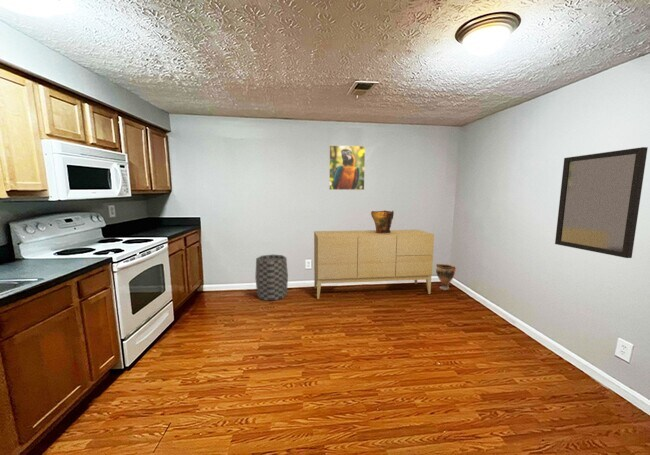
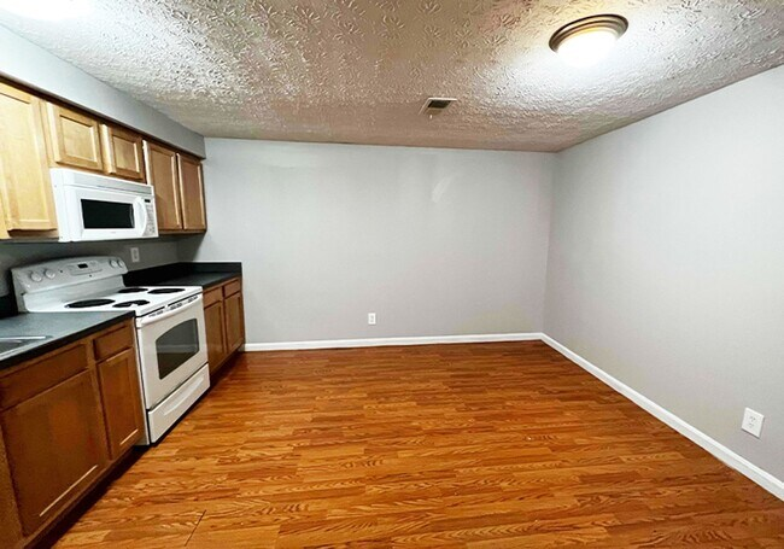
- decorative urn (382, 219)
- sideboard (371, 262)
- home mirror (594, 202)
- vase (445, 277)
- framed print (347, 168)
- trash can (271, 276)
